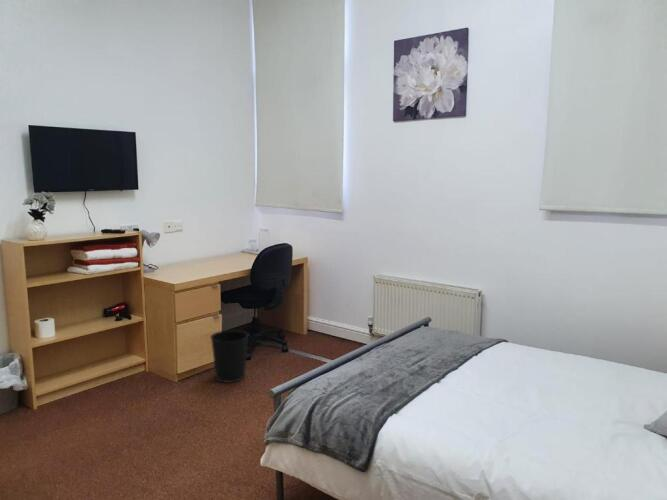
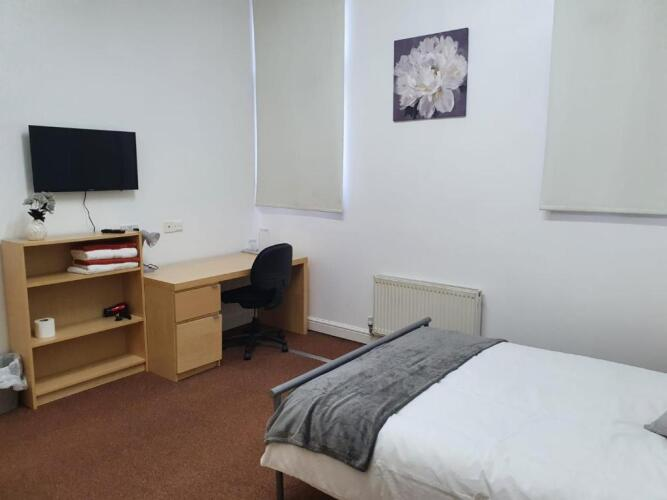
- wastebasket (230, 356)
